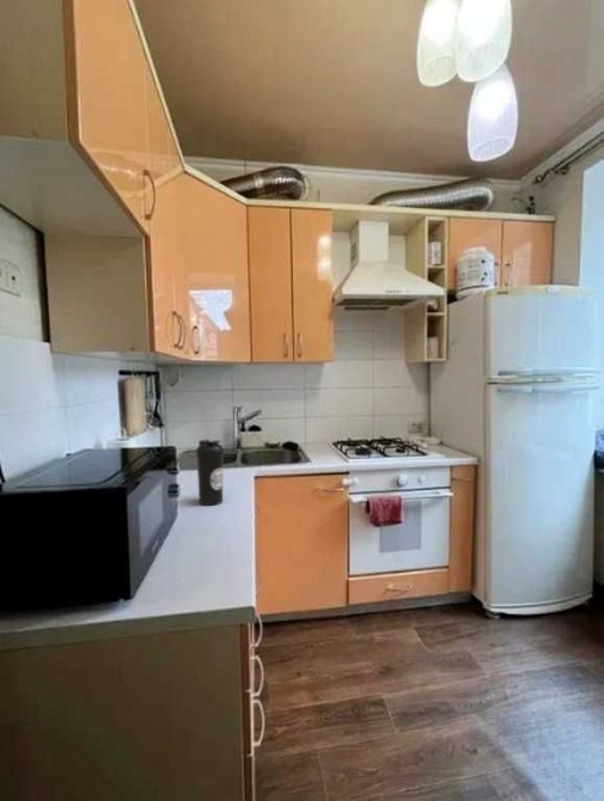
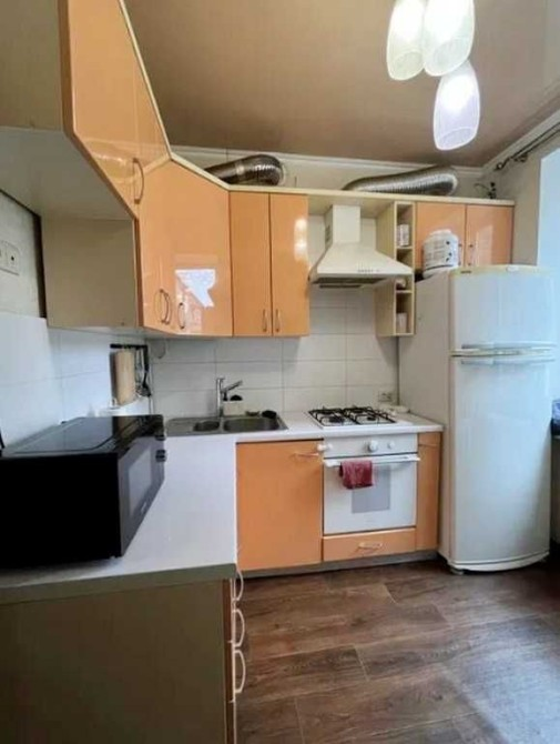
- water bottle (209, 471)
